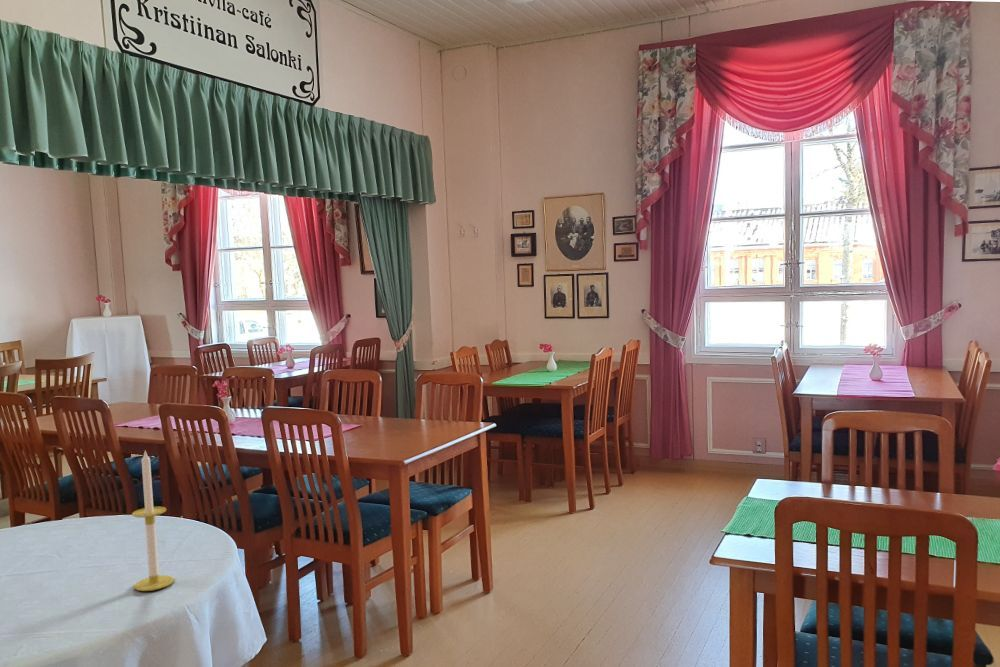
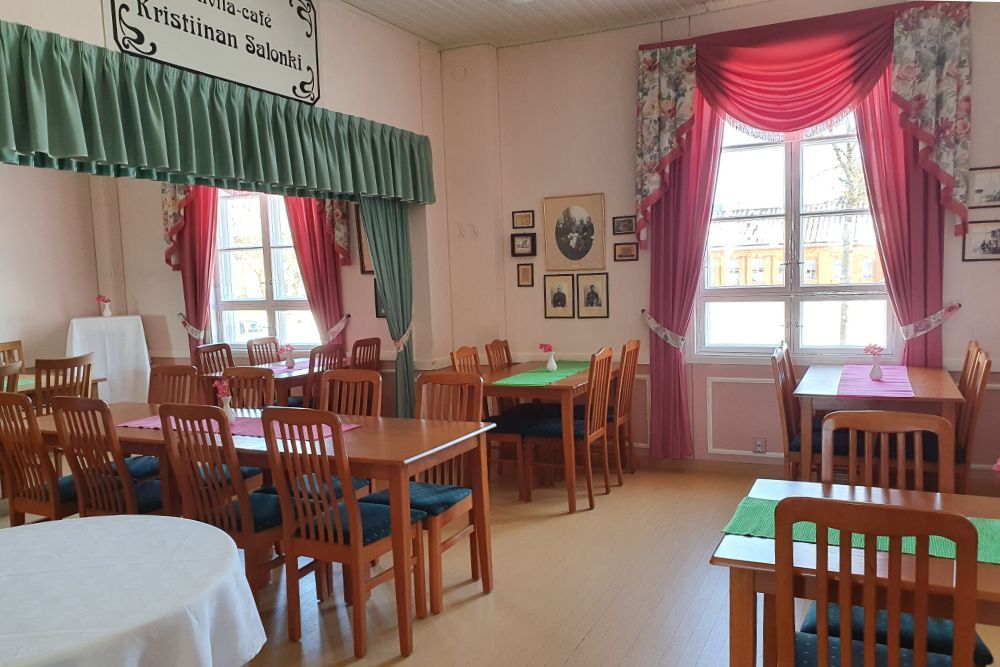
- candle (149, 517)
